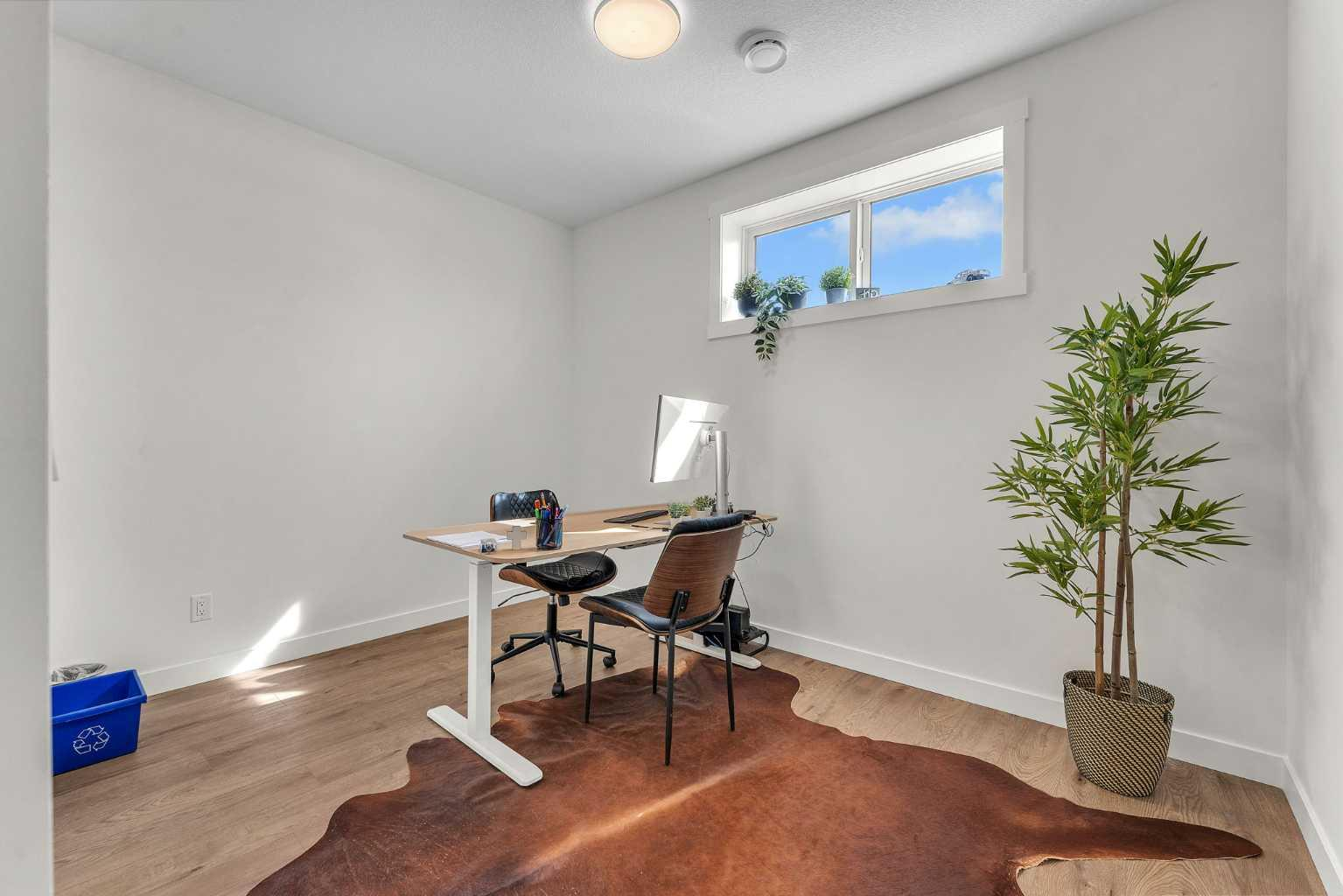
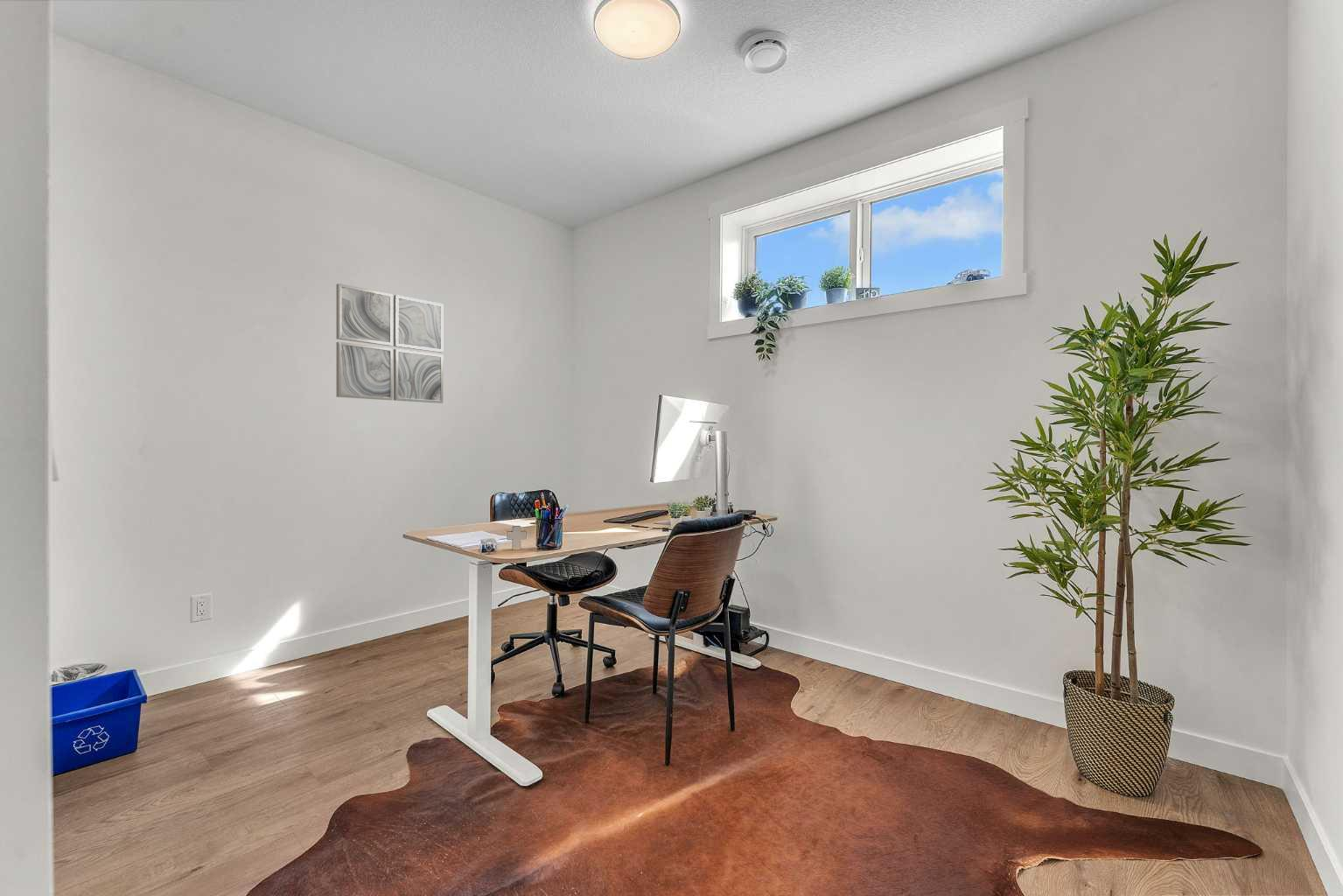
+ wall art (392, 348)
